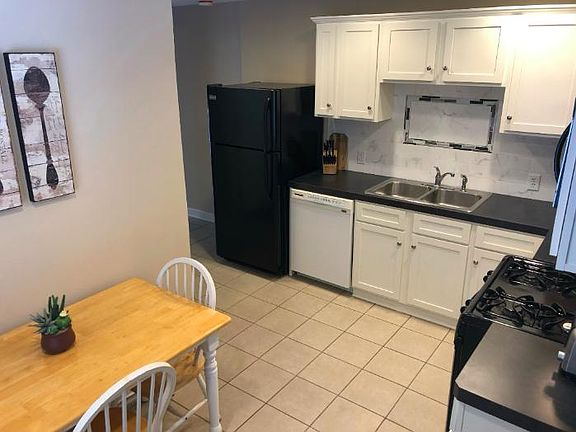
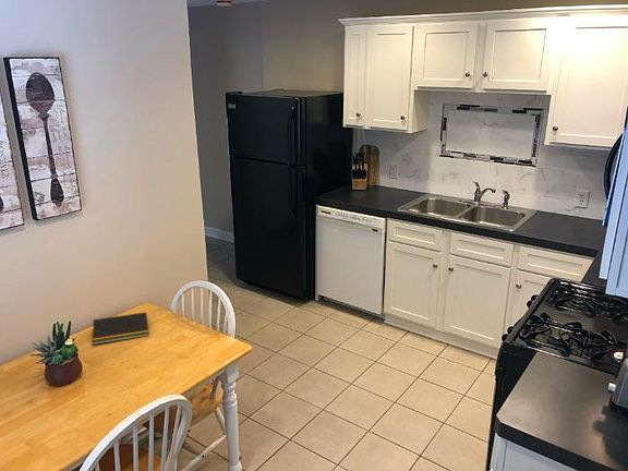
+ notepad (120, 327)
